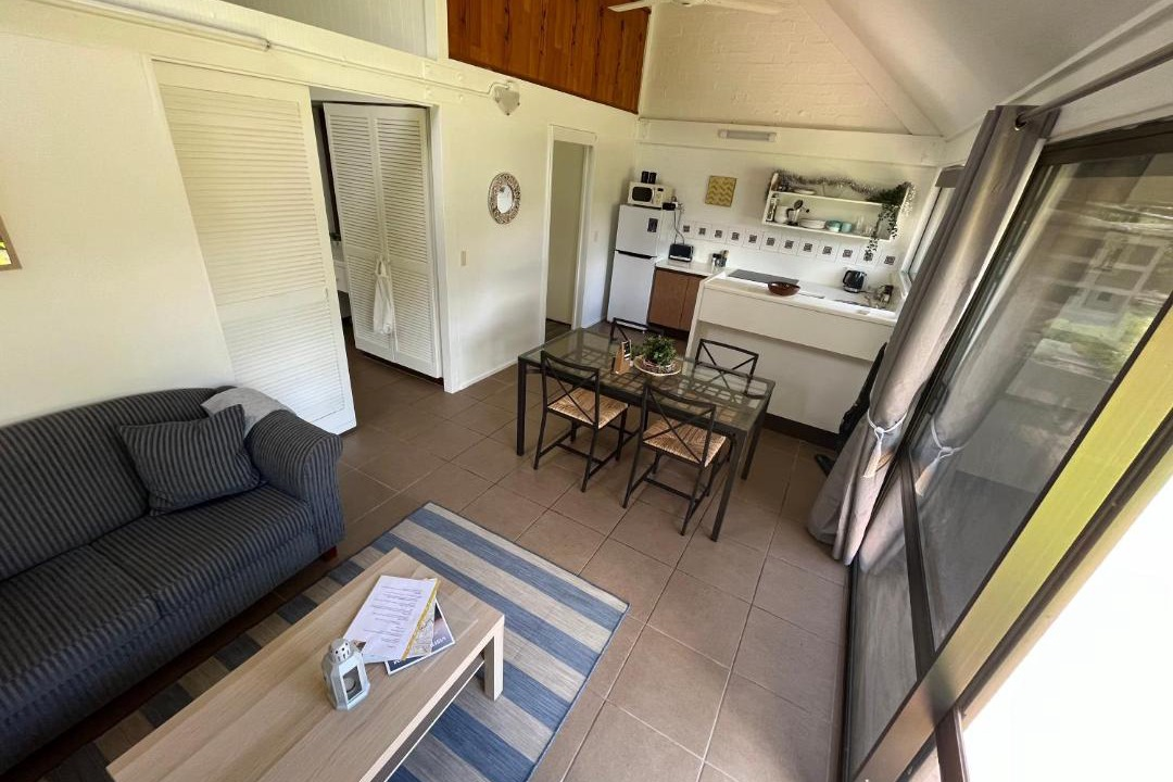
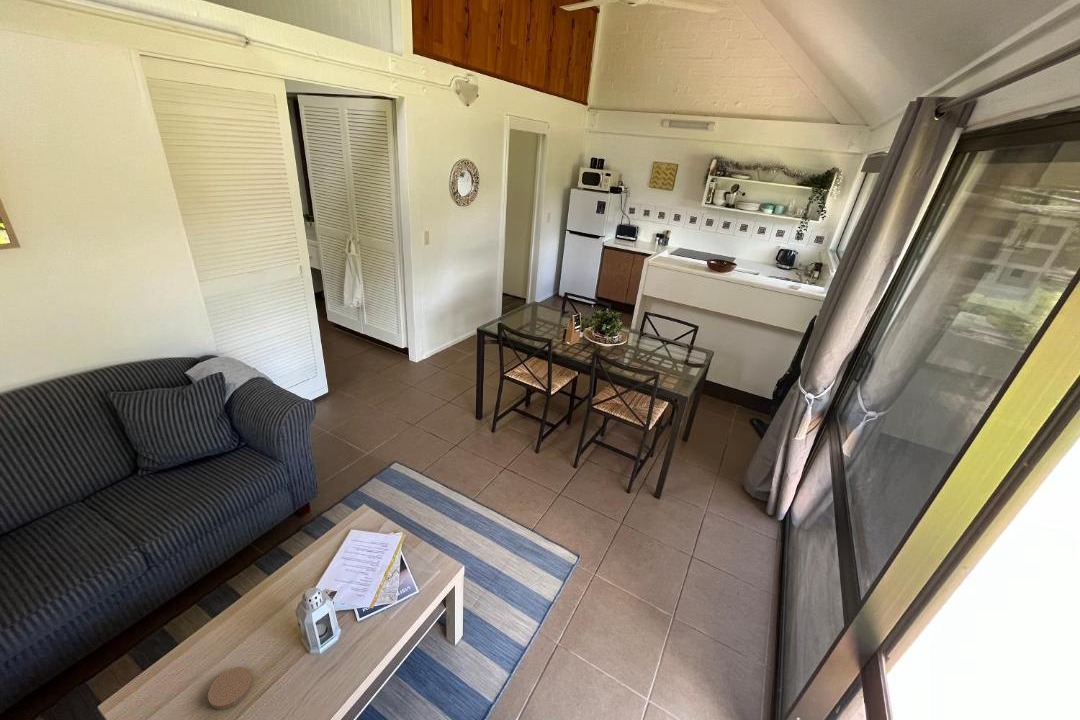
+ coaster (230, 687)
